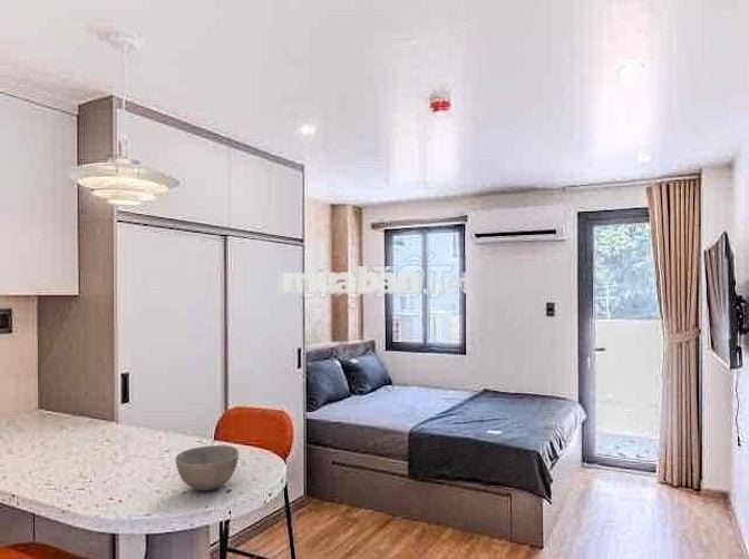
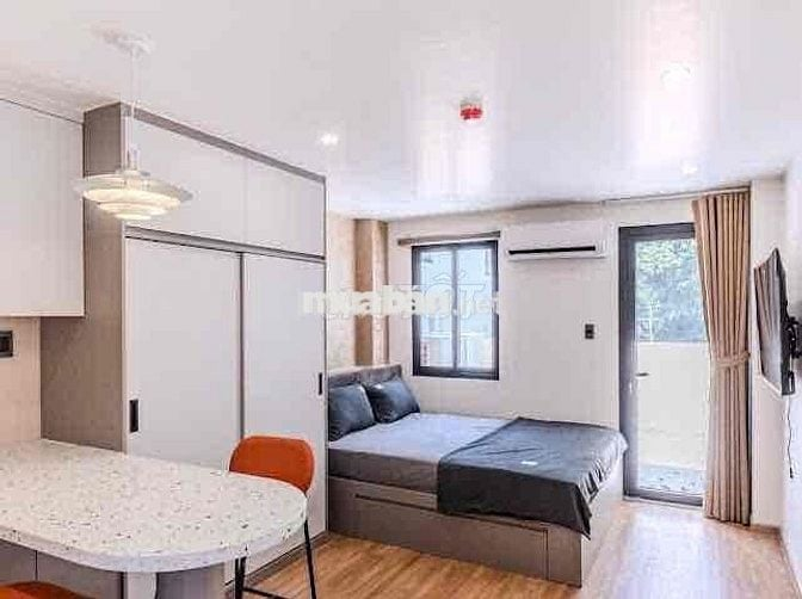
- bowl (207, 470)
